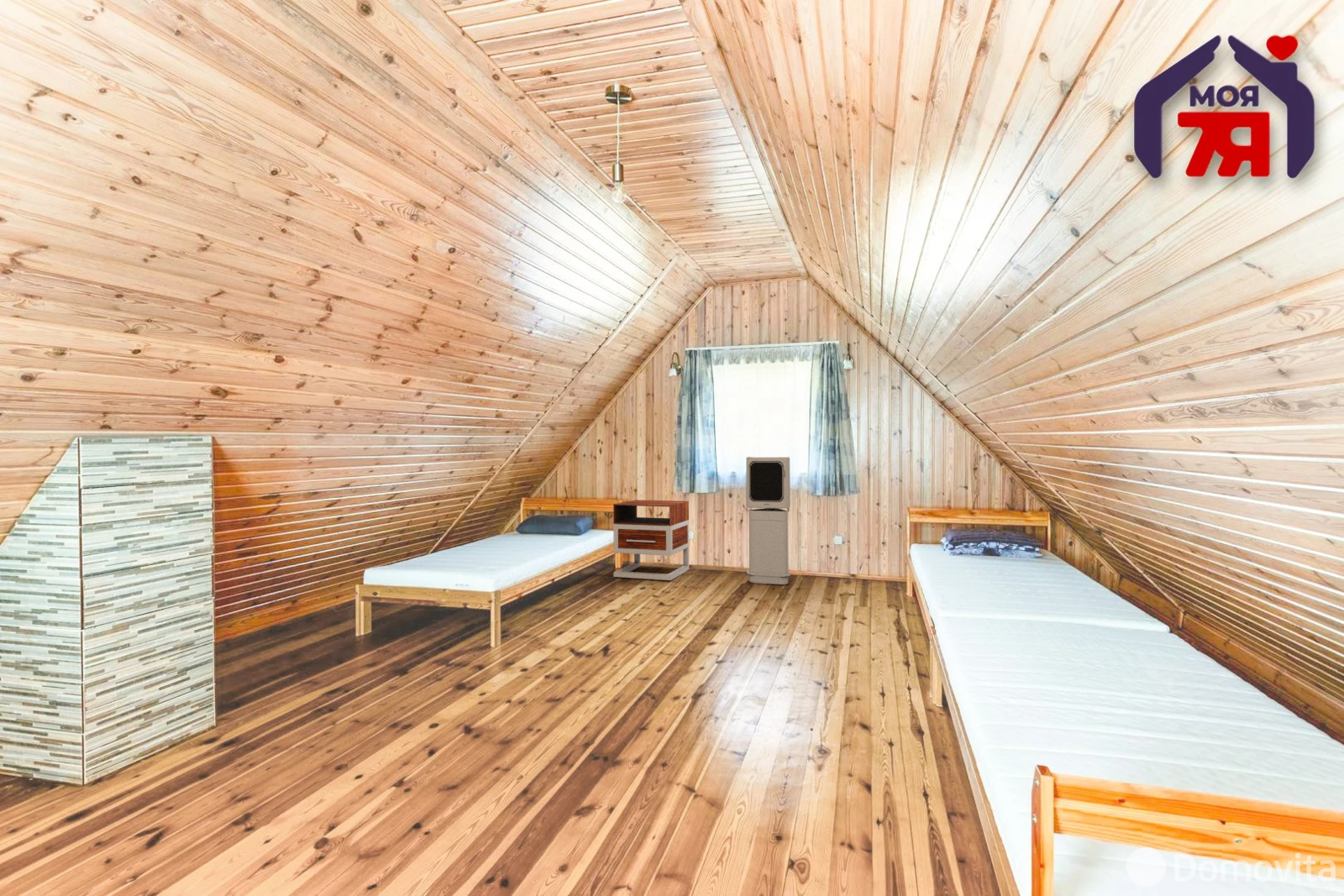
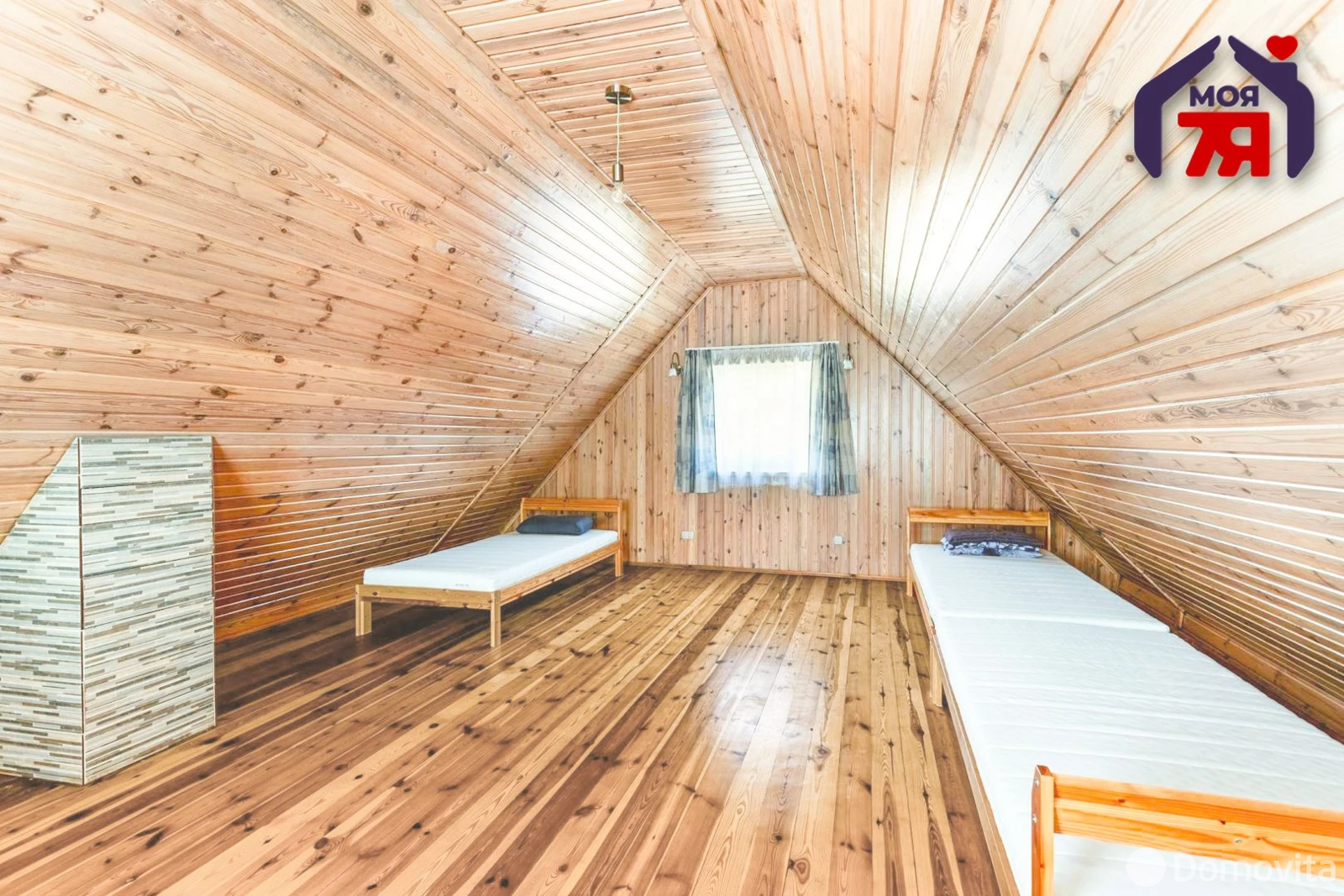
- nightstand (651, 537)
- air purifier (770, 517)
